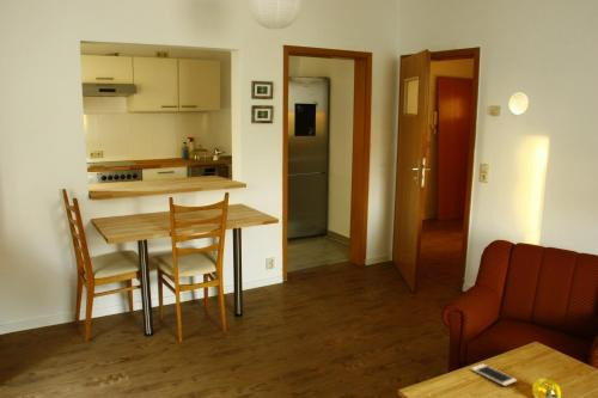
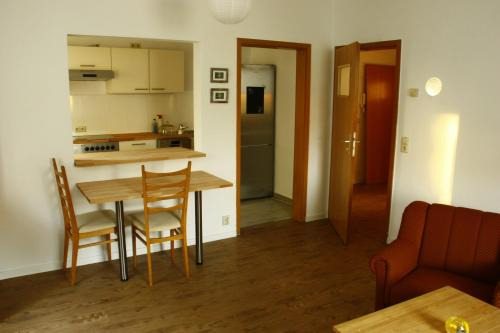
- cell phone (493, 374)
